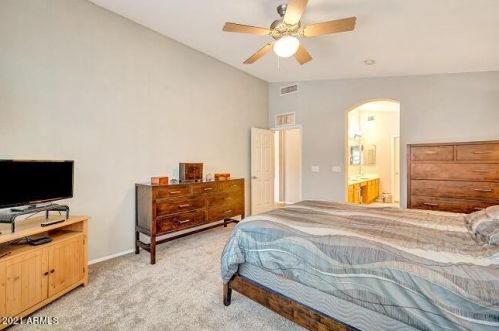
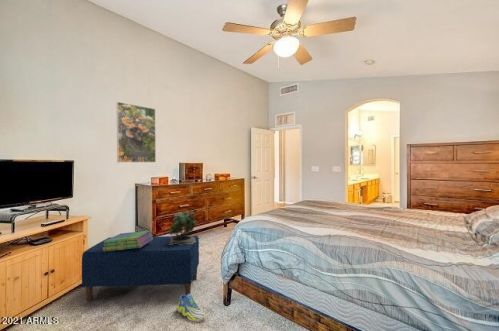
+ bench (146, 265)
+ stack of books (129, 242)
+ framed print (137, 134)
+ potted plant (183, 225)
+ sneaker (190, 306)
